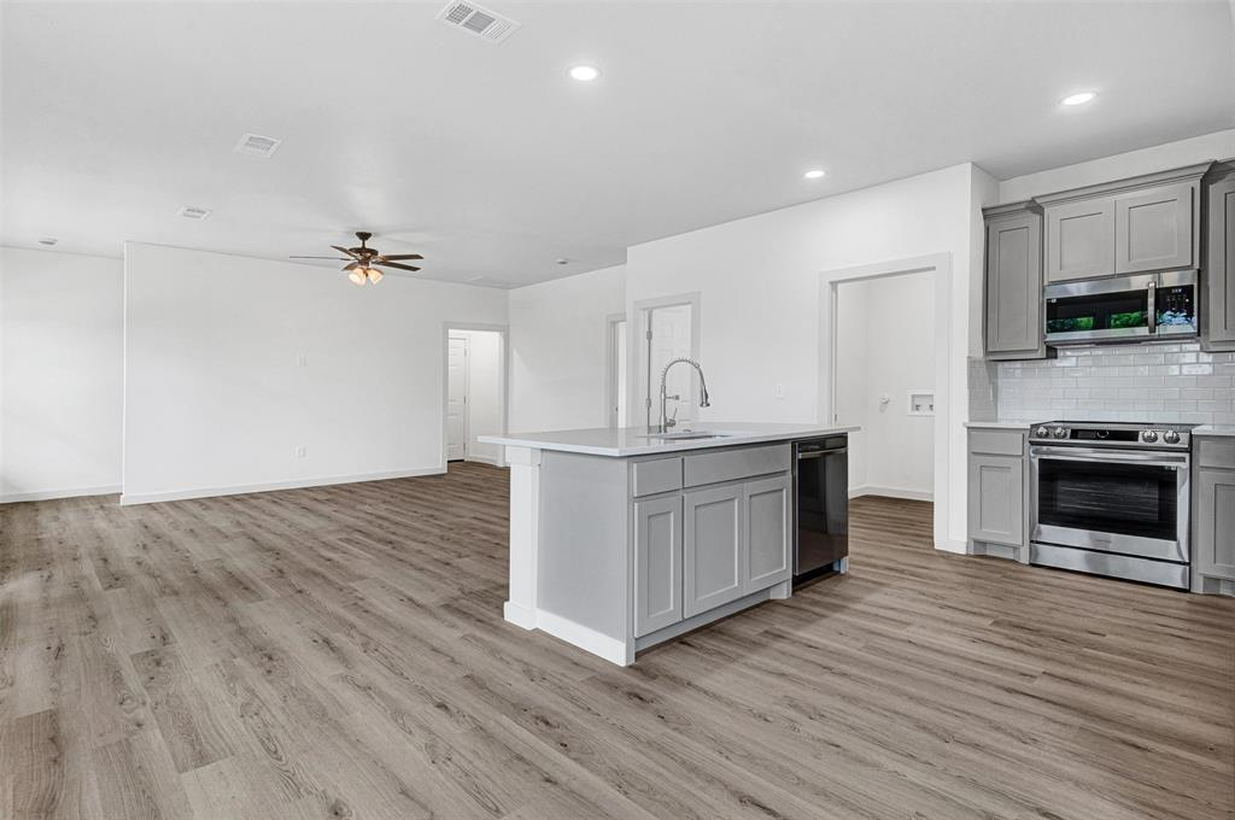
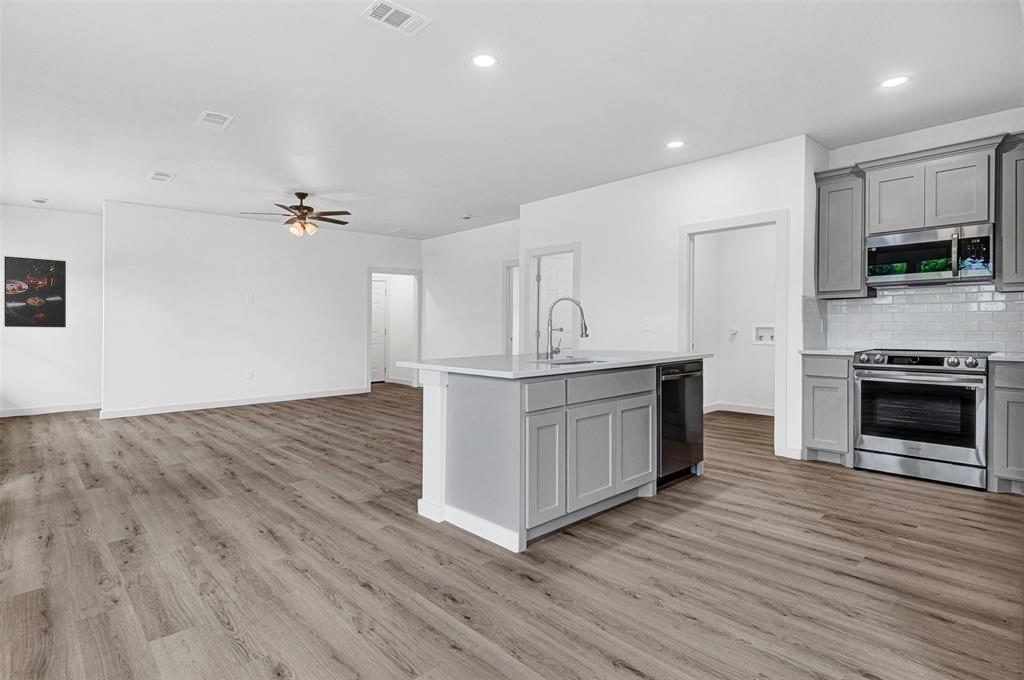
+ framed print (36, 292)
